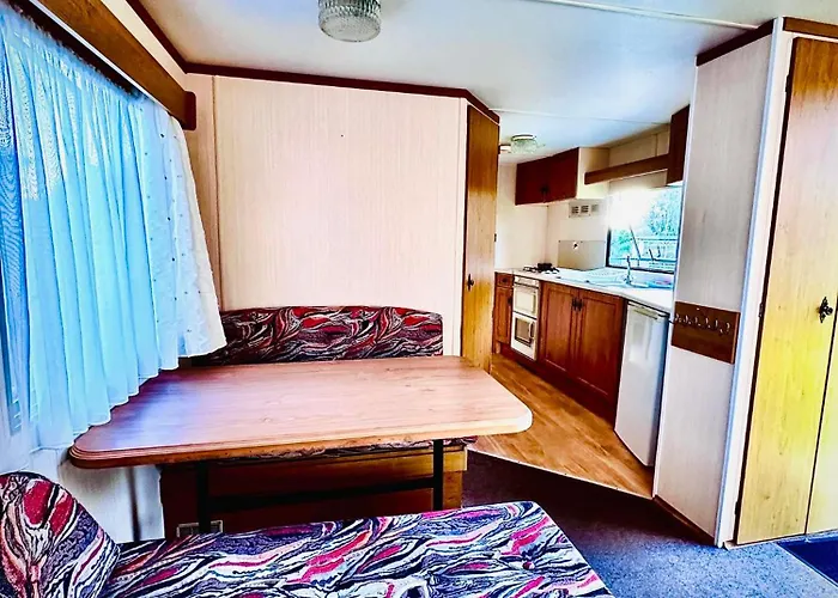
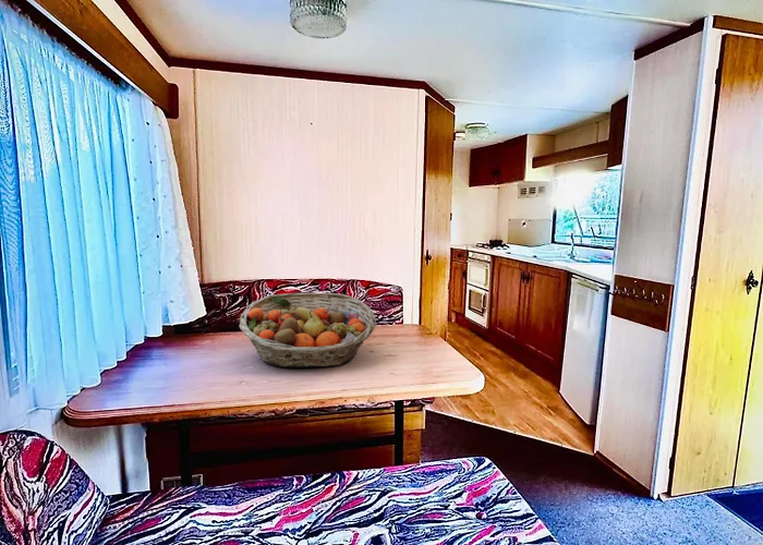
+ fruit basket (308, 327)
